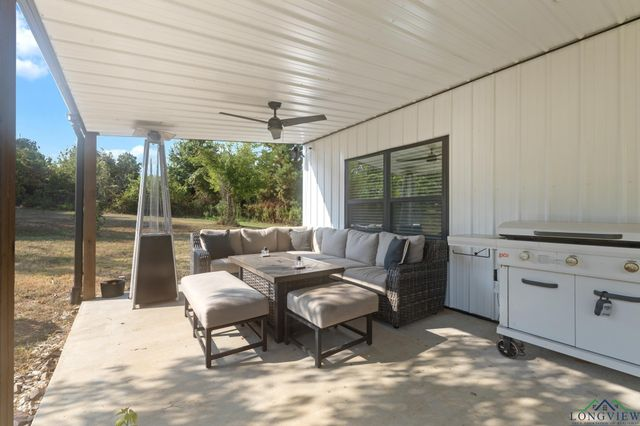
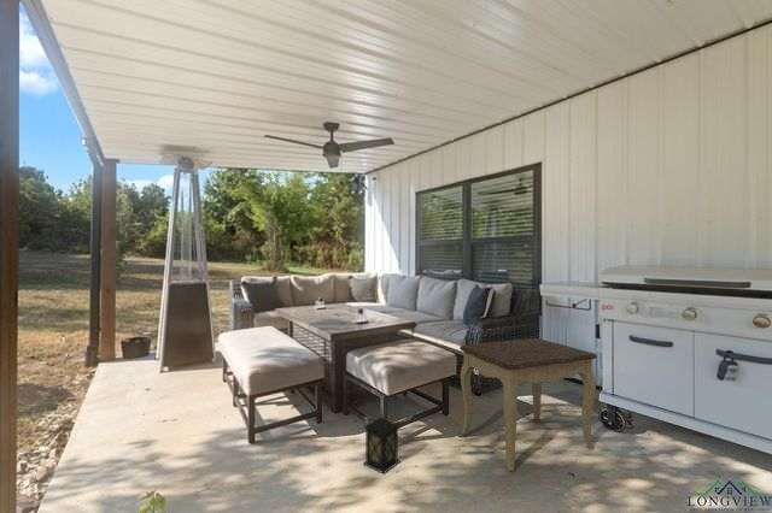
+ side table (532, 393)
+ lantern (381, 438)
